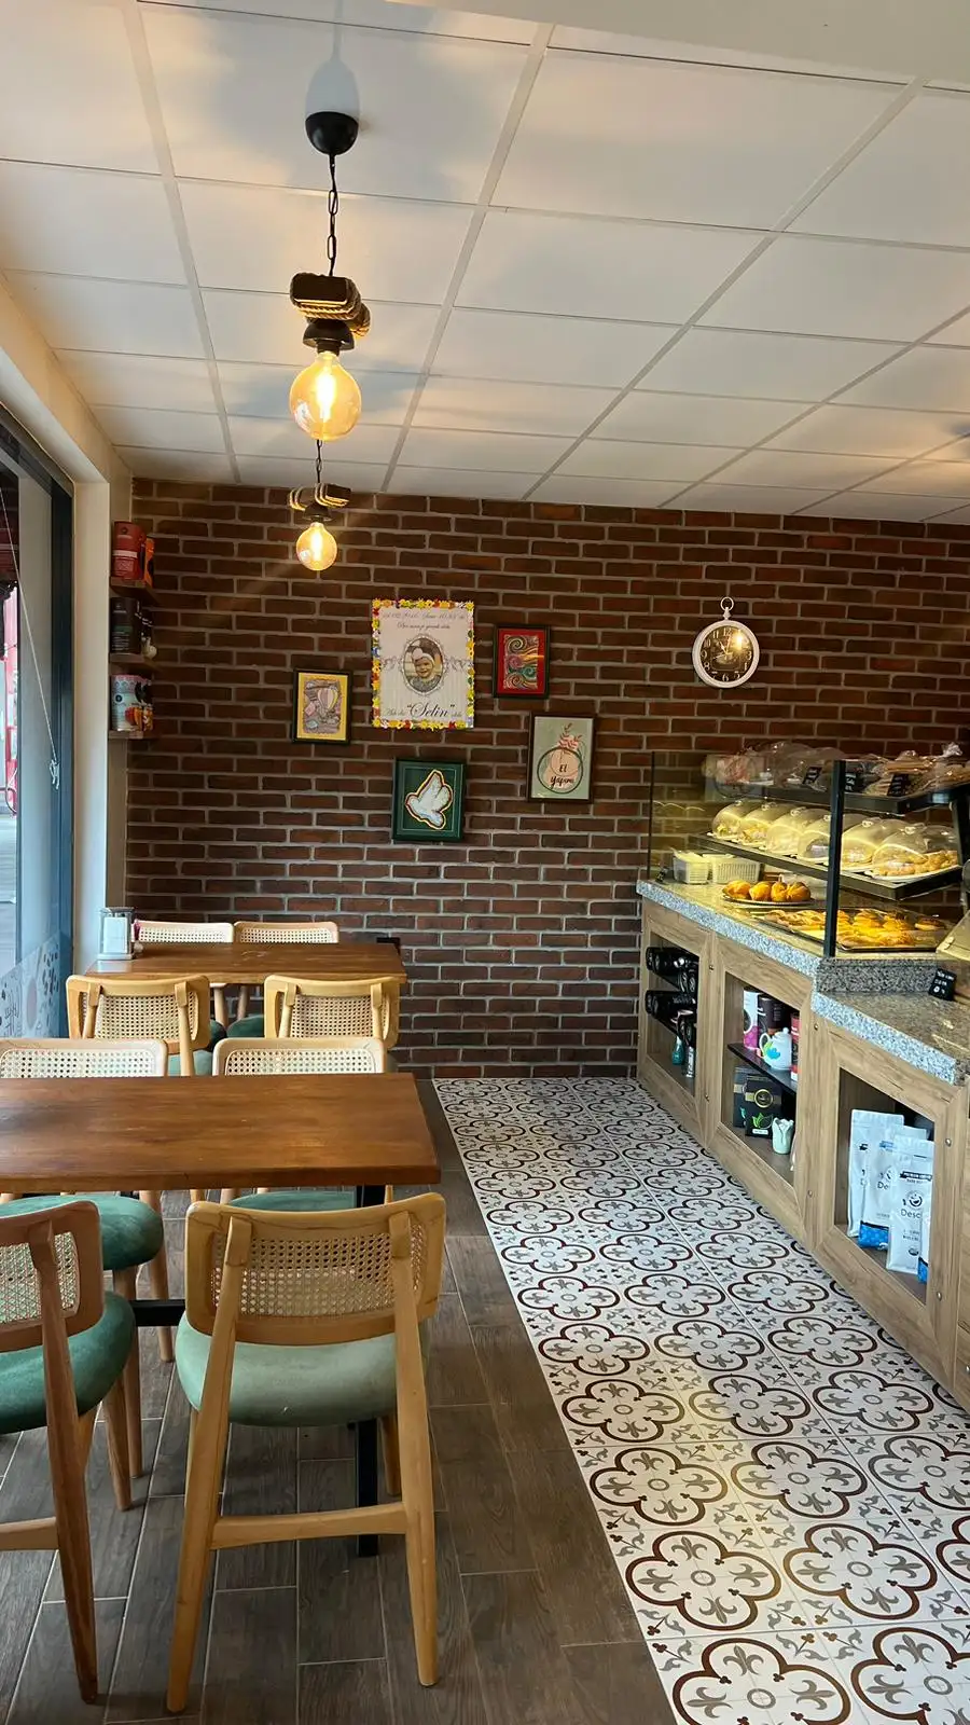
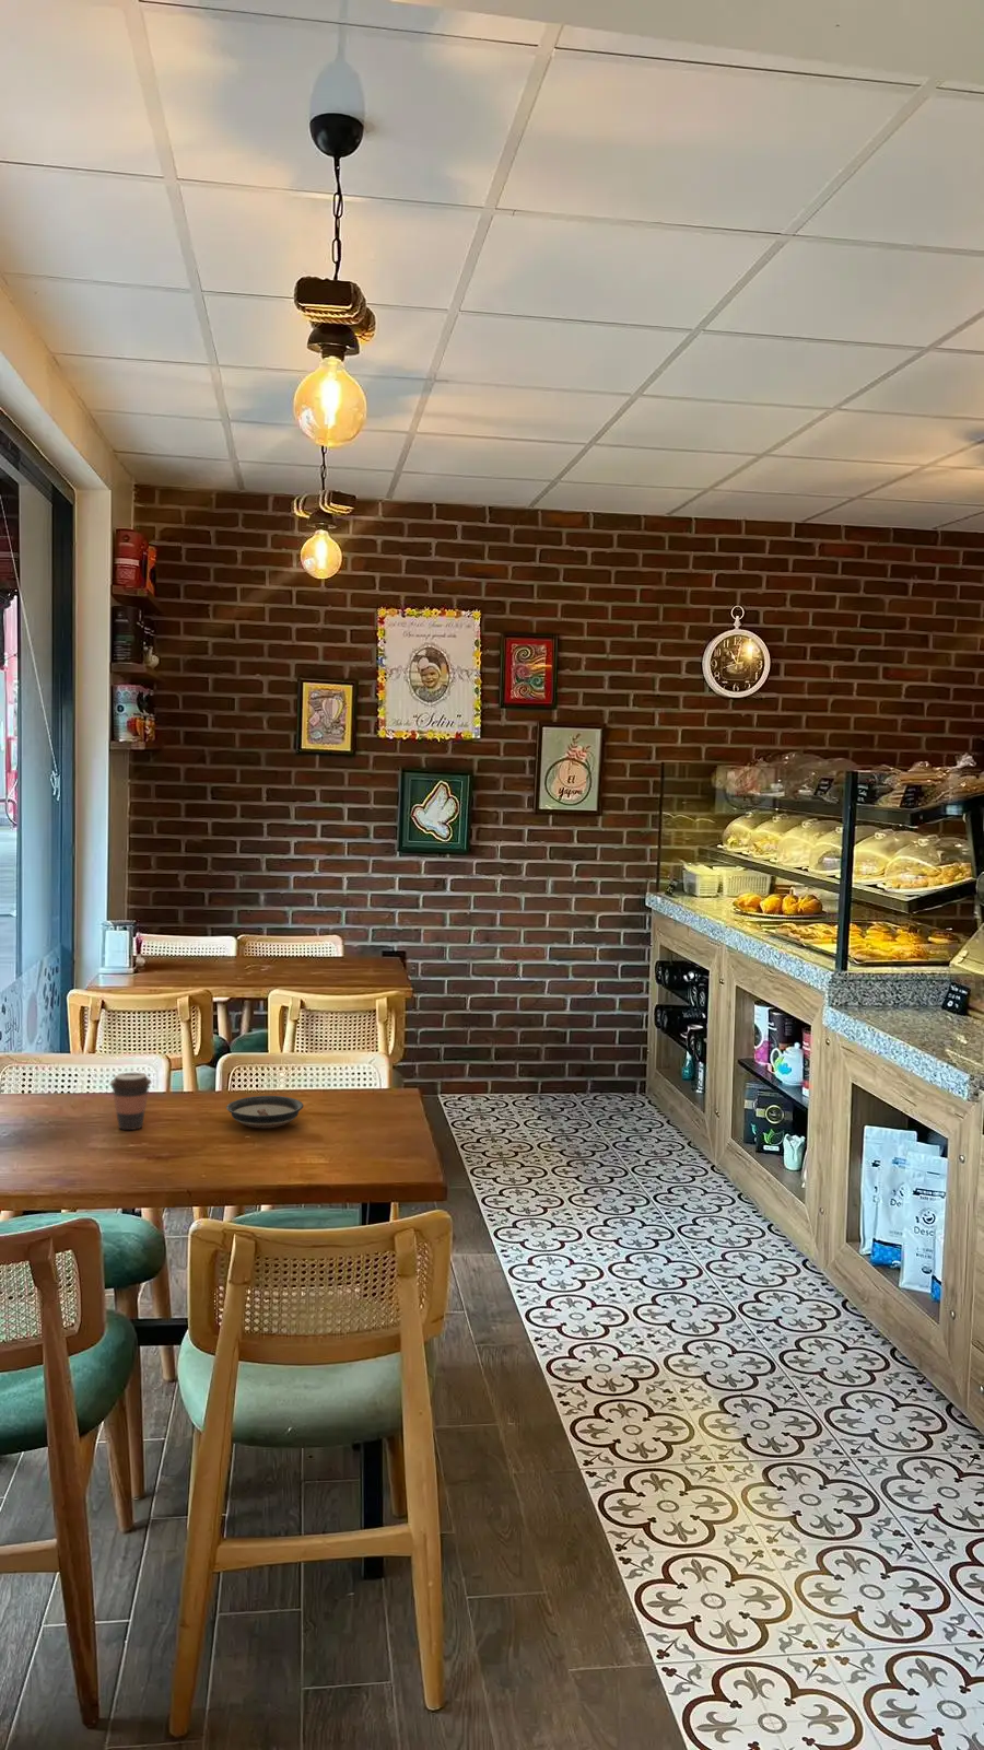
+ saucer (264, 1113)
+ coffee cup (130, 1100)
